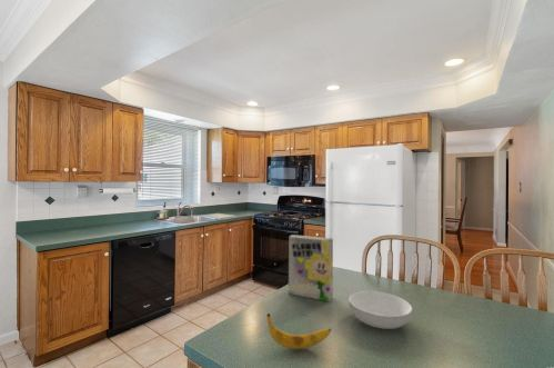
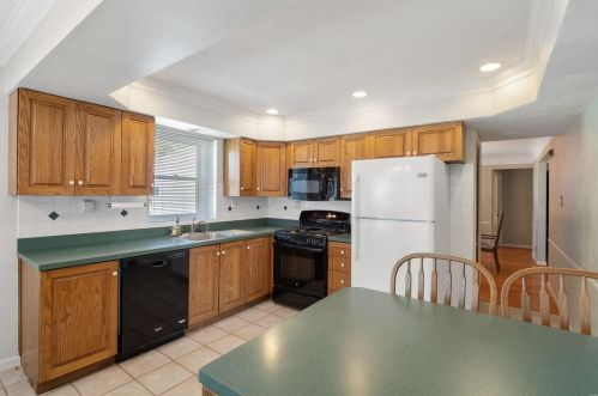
- cereal box (310, 266)
- serving bowl (379, 311)
- banana (299, 335)
